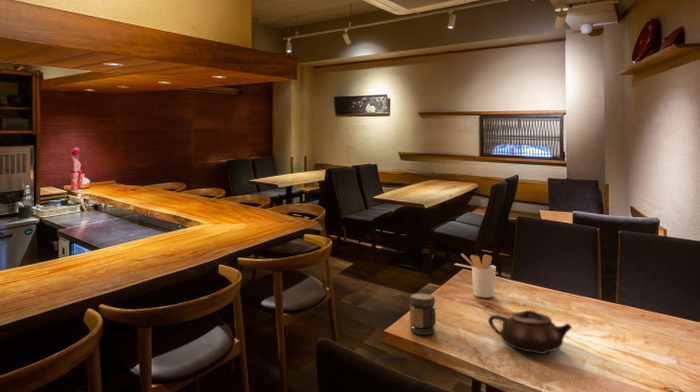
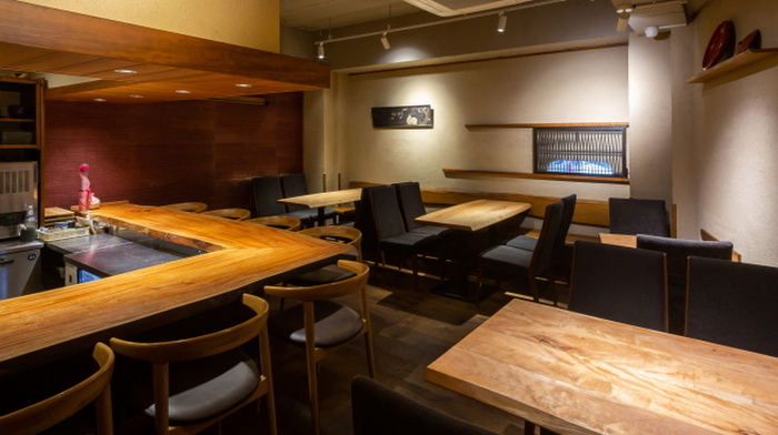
- jar (422, 313)
- utensil holder (477, 273)
- teapot (529, 327)
